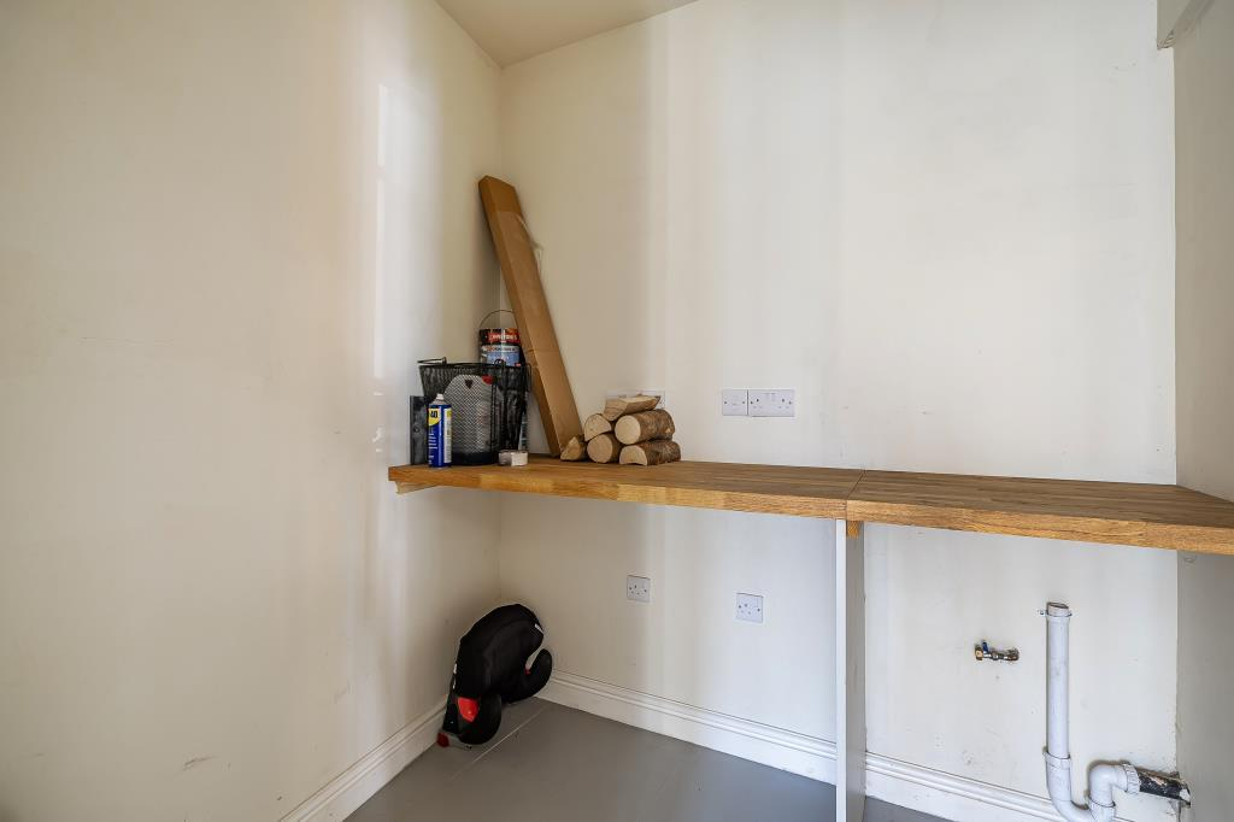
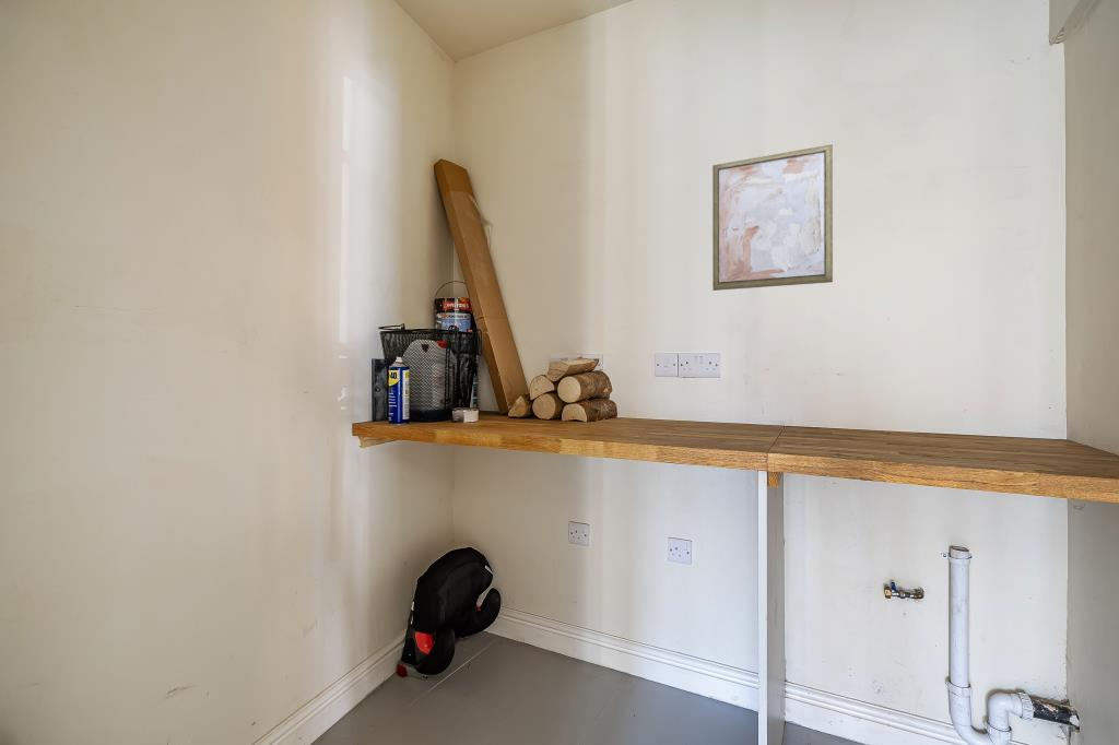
+ wall art (769, 220)
